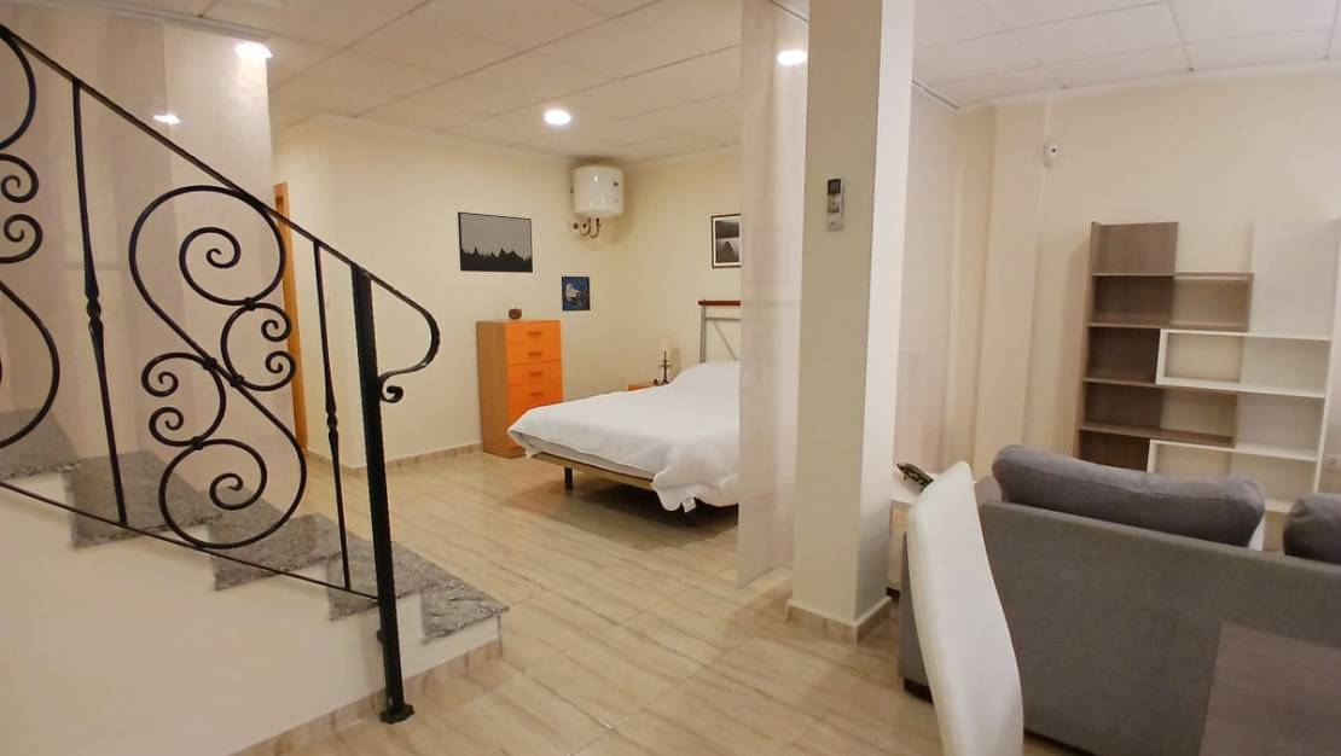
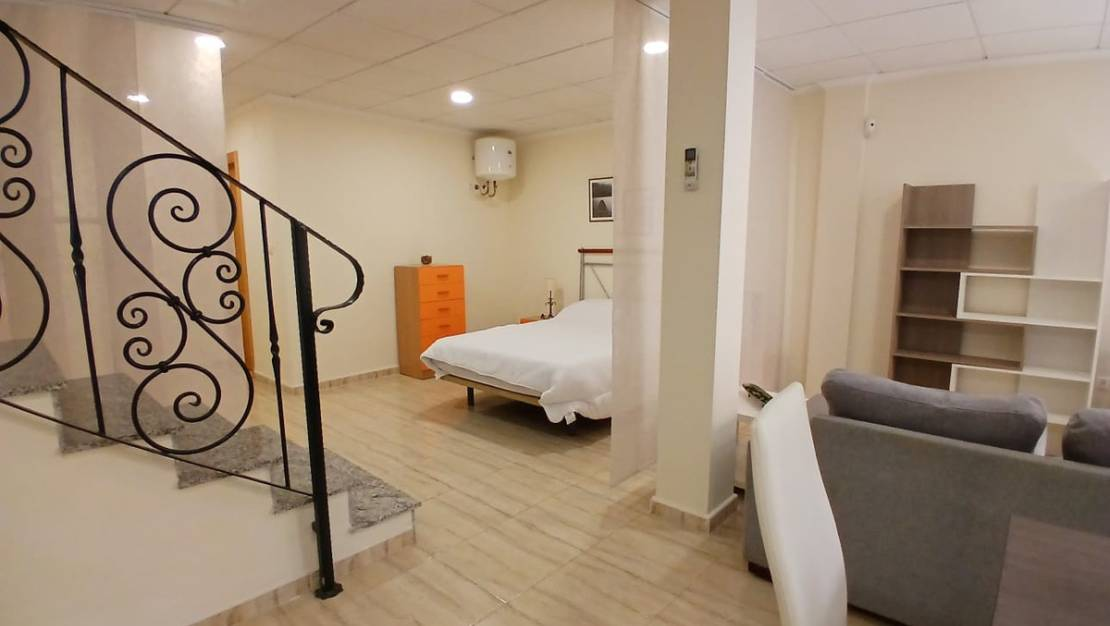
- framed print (575, 293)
- wall art (497, 243)
